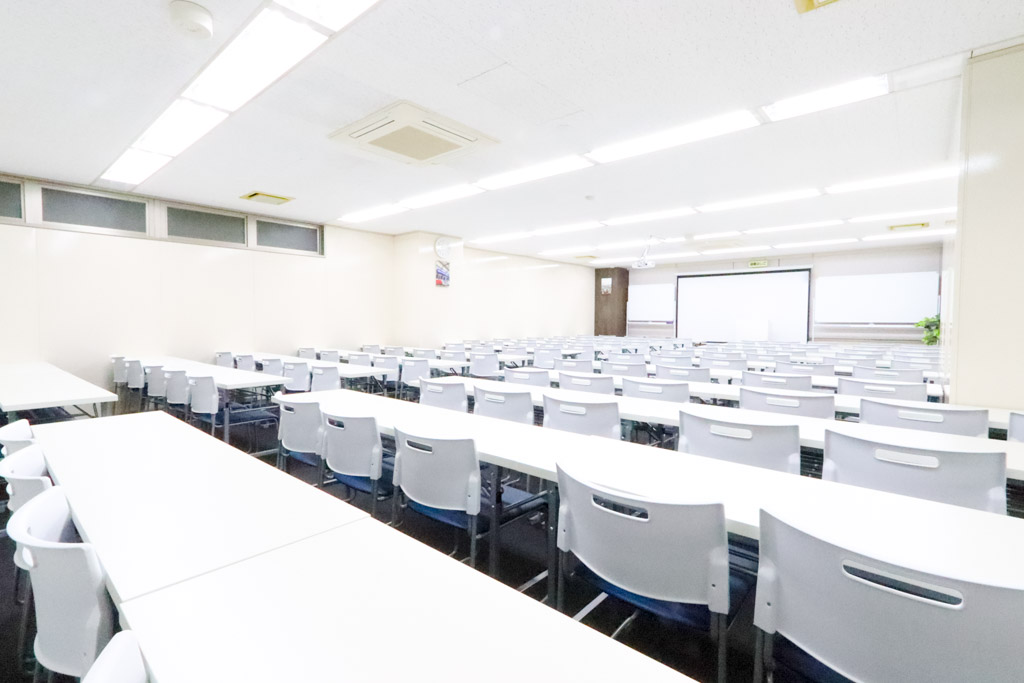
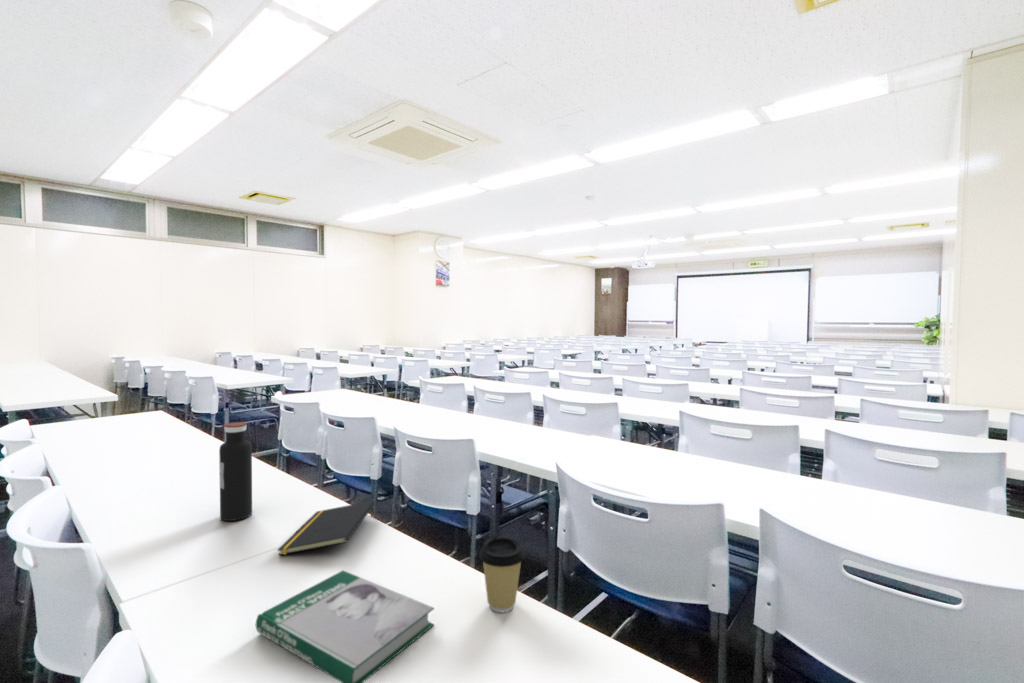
+ notepad (330, 525)
+ book (346, 620)
+ water bottle (236, 470)
+ coffee cup (501, 575)
